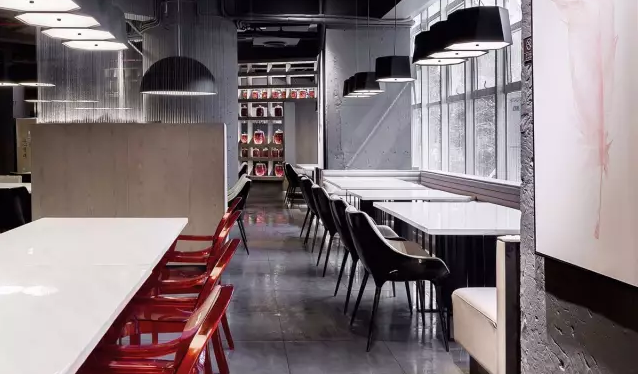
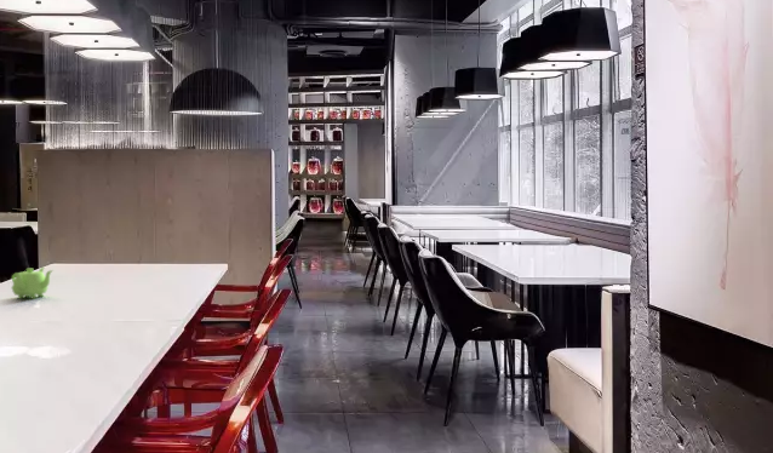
+ teapot (33, 282)
